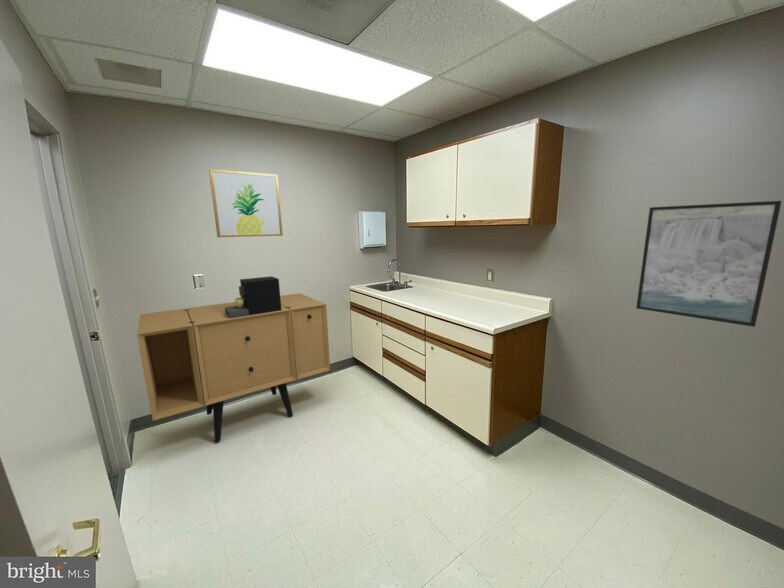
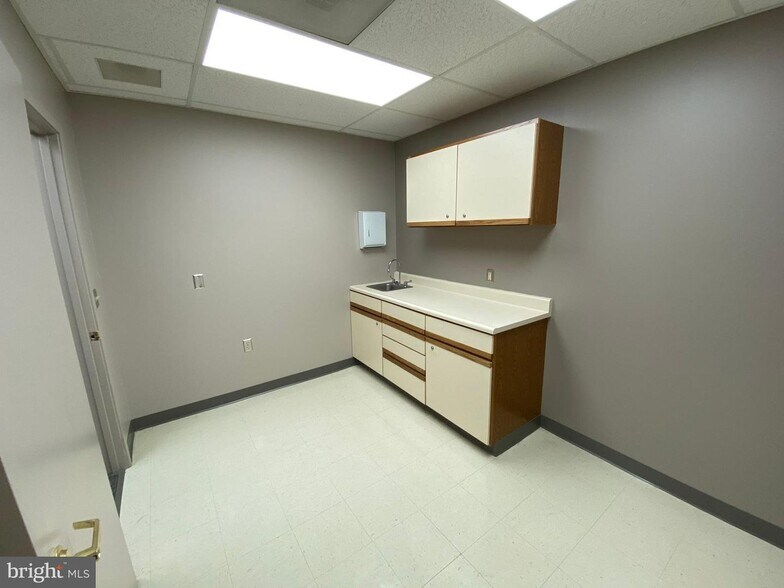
- sideboard (243, 363)
- wall art (248, 204)
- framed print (698, 262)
- coffee maker (252, 295)
